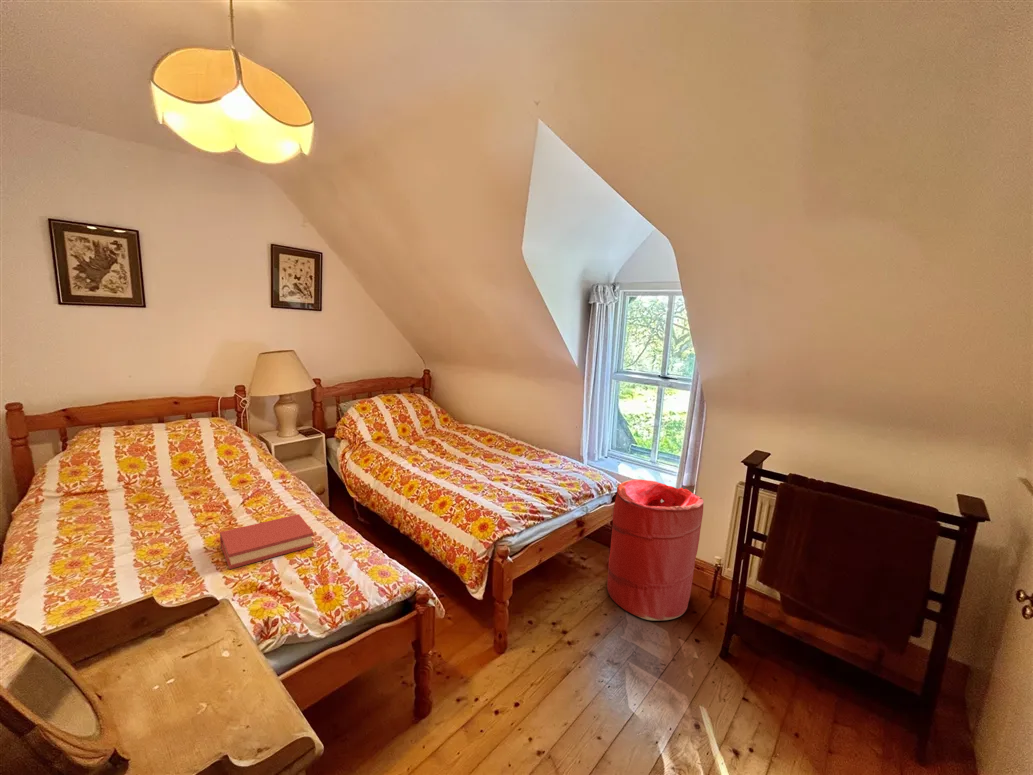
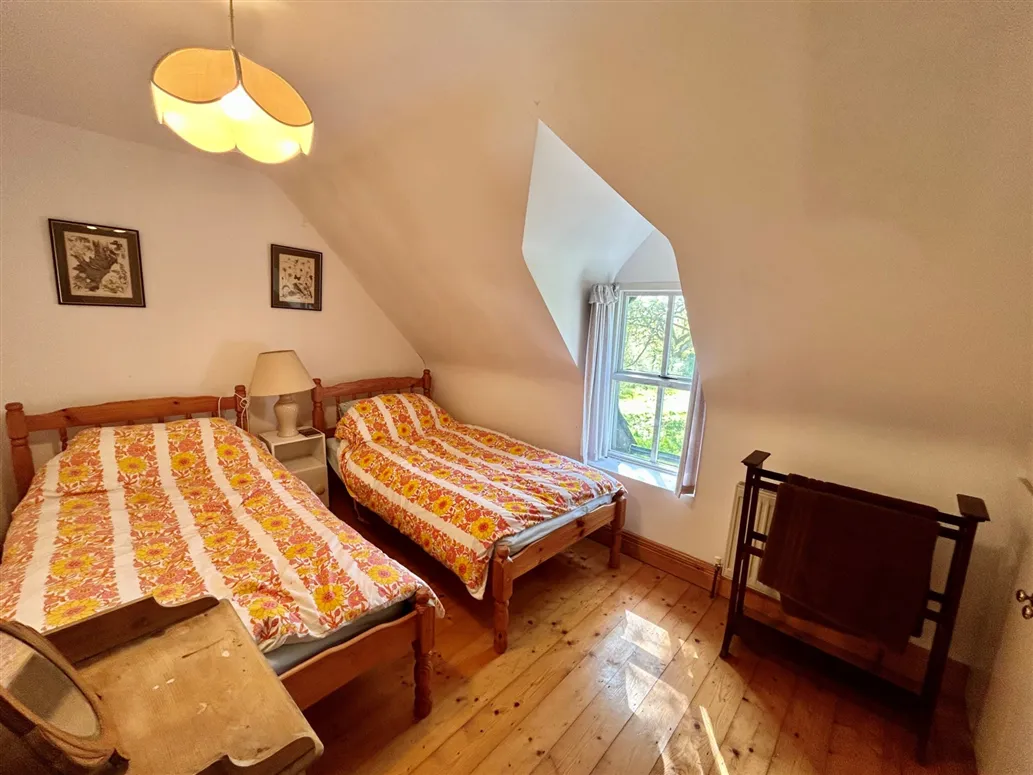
- laundry hamper (653, 542)
- hardback book (267, 538)
